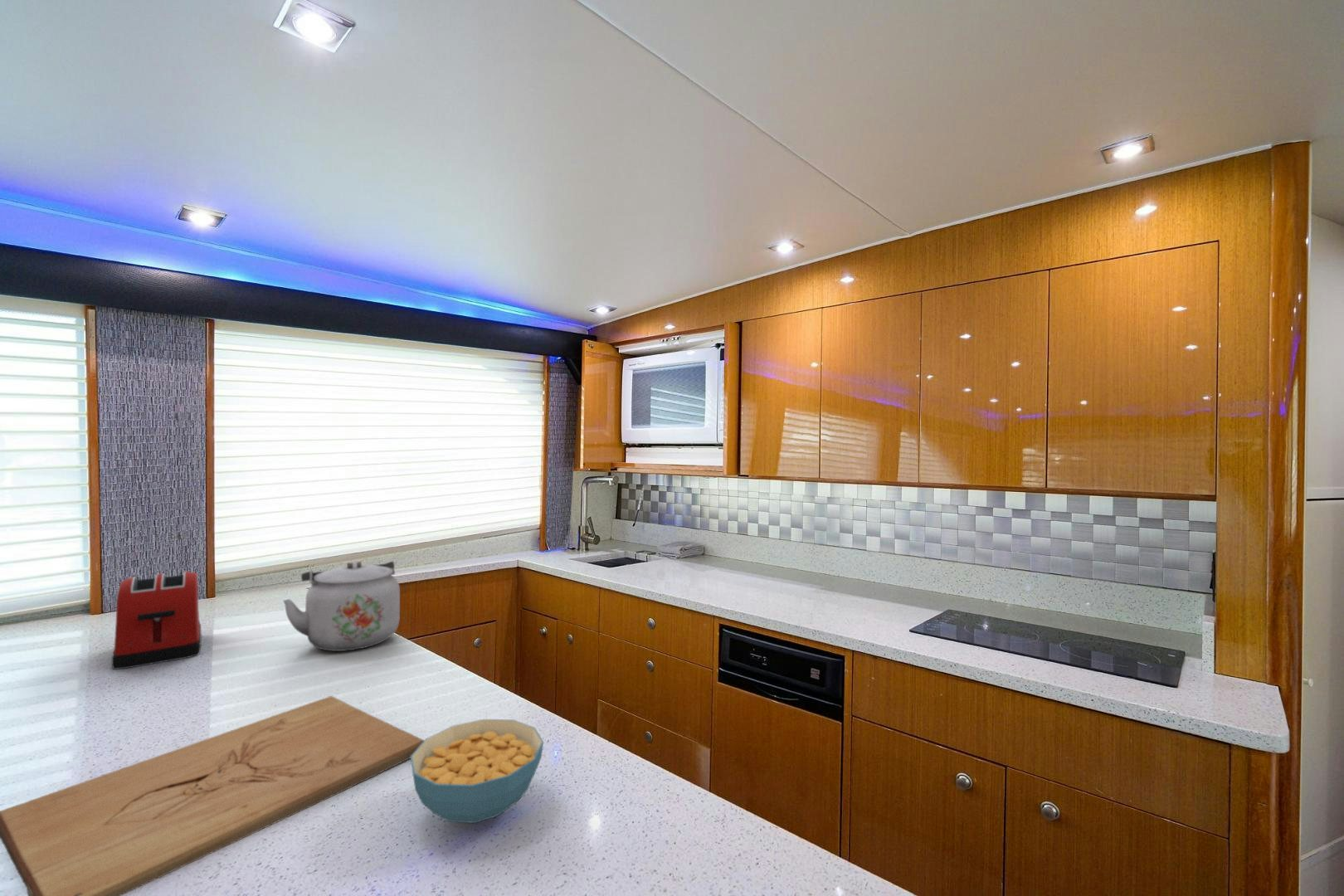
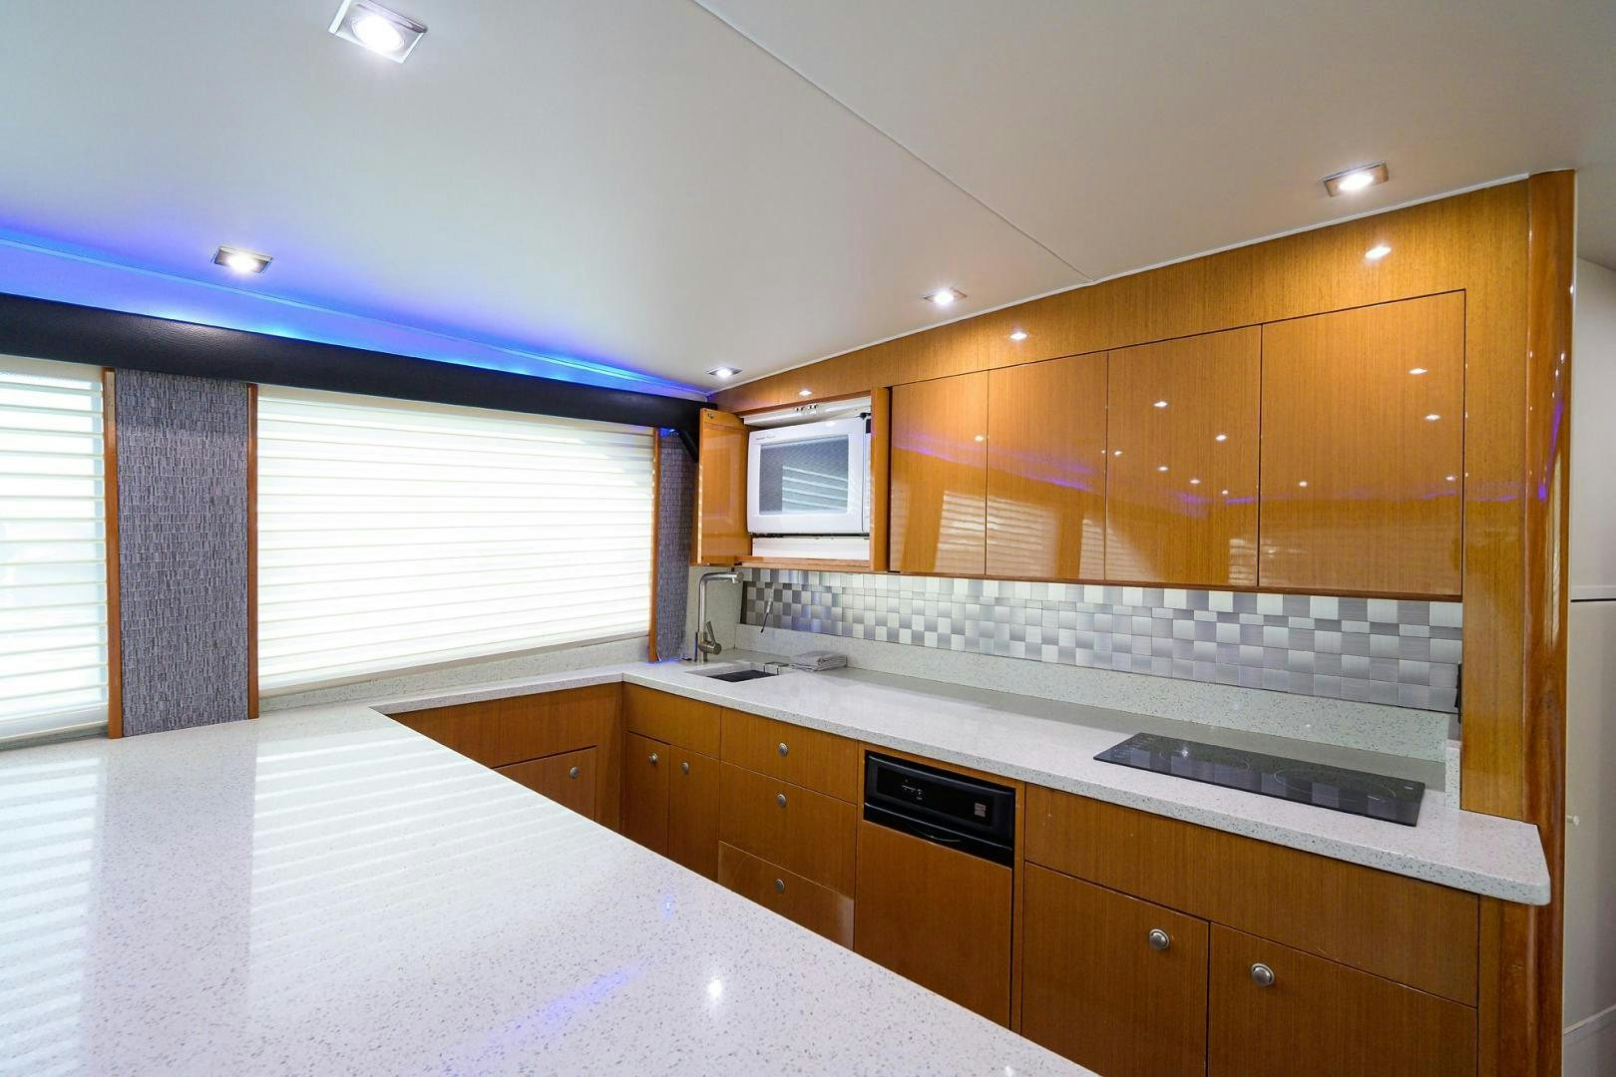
- kettle (343, 602)
- cereal bowl (478, 779)
- toaster (159, 612)
- cutting board (234, 777)
